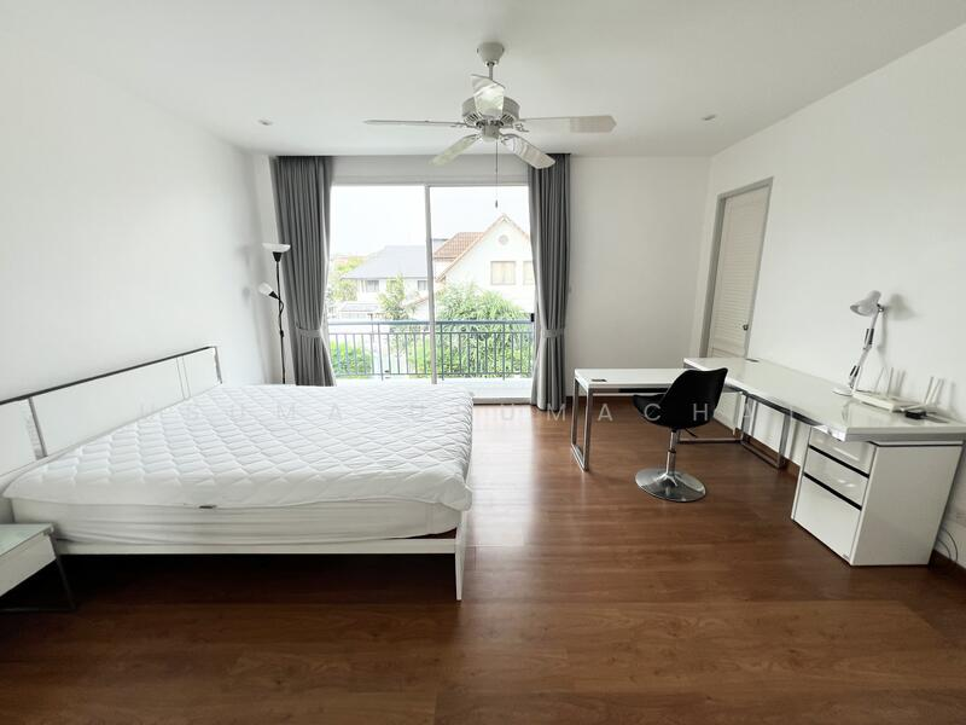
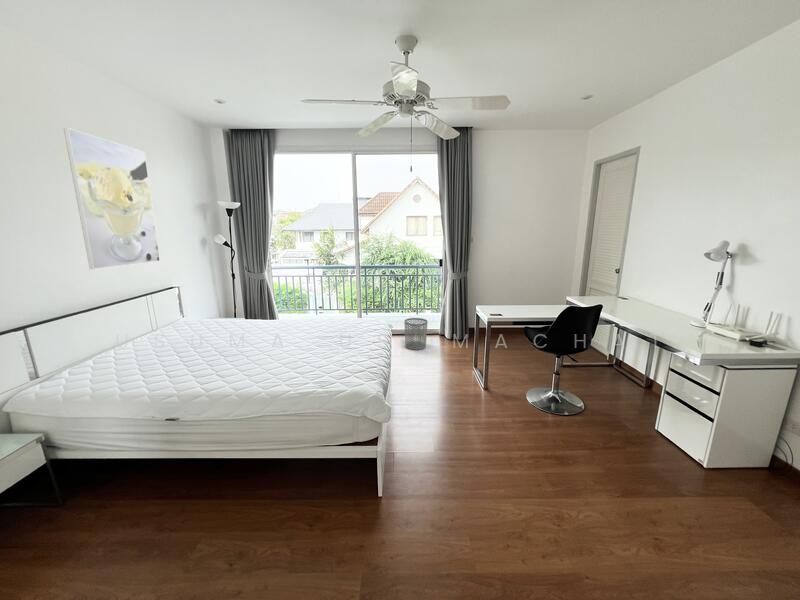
+ waste bin (415, 333)
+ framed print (119, 205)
